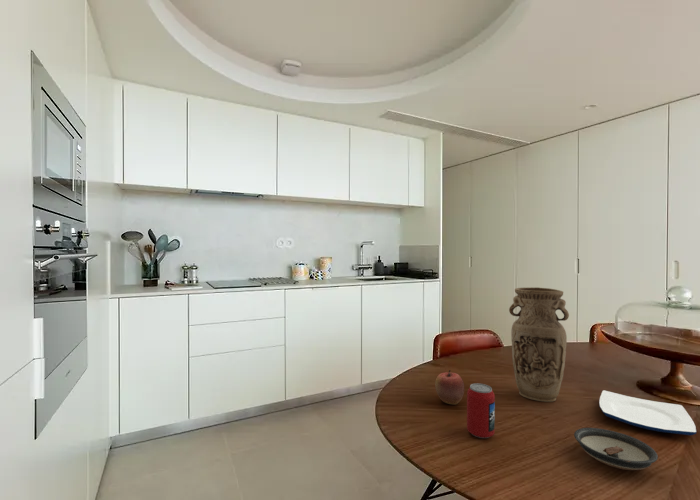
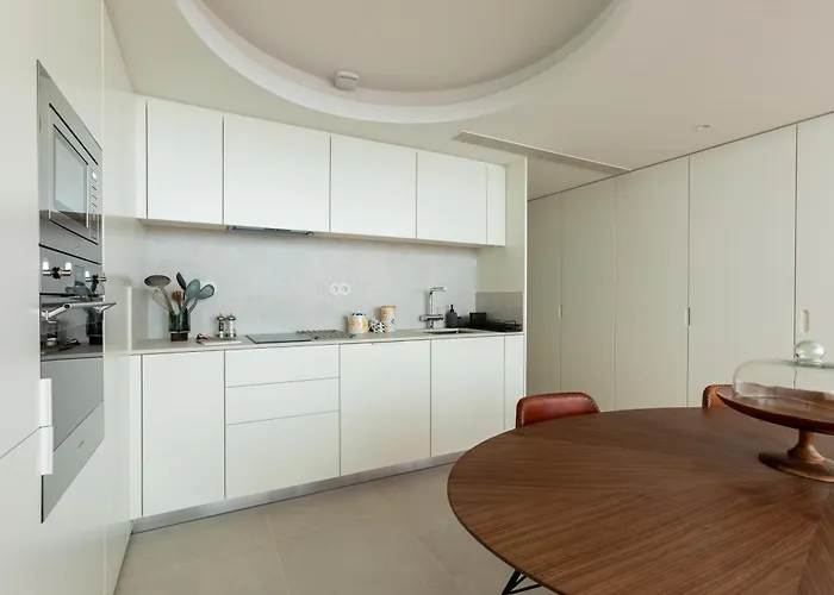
- apple (449, 386)
- vase (537, 342)
- plate (643, 413)
- beverage can (480, 410)
- saucer (613, 451)
